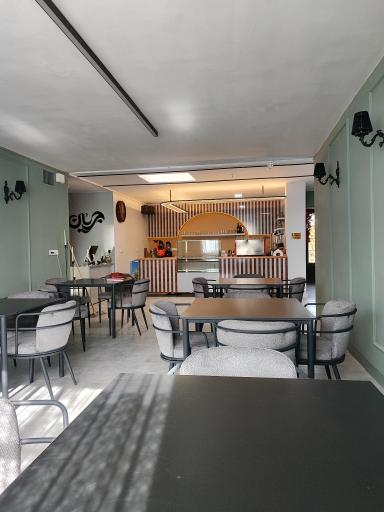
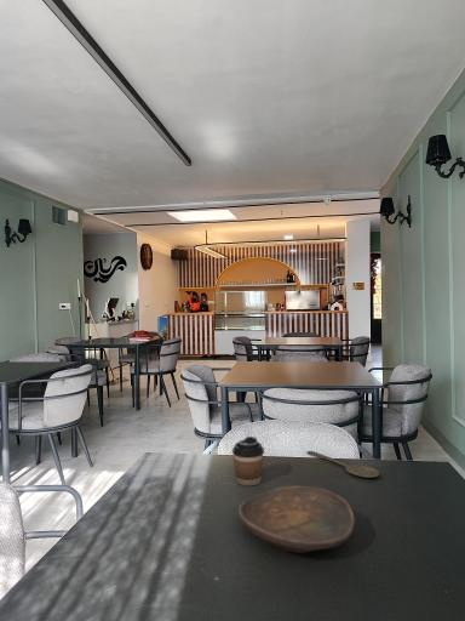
+ coffee cup (248, 460)
+ wooden spoon (339, 462)
+ decorative bowl (294, 523)
